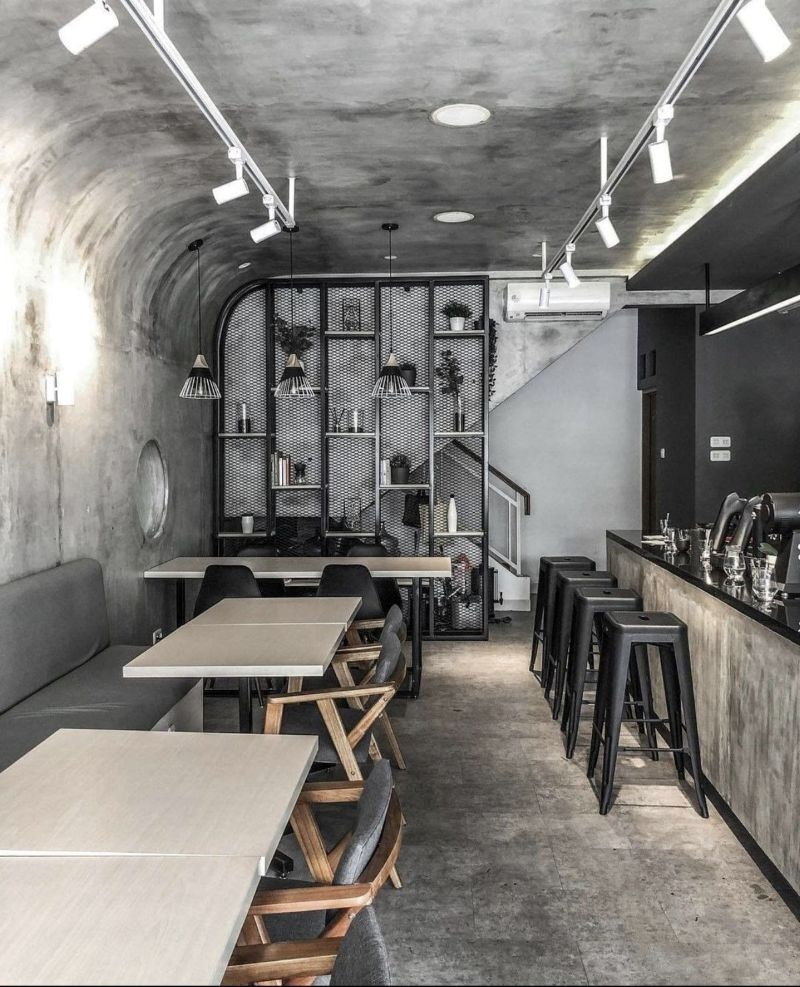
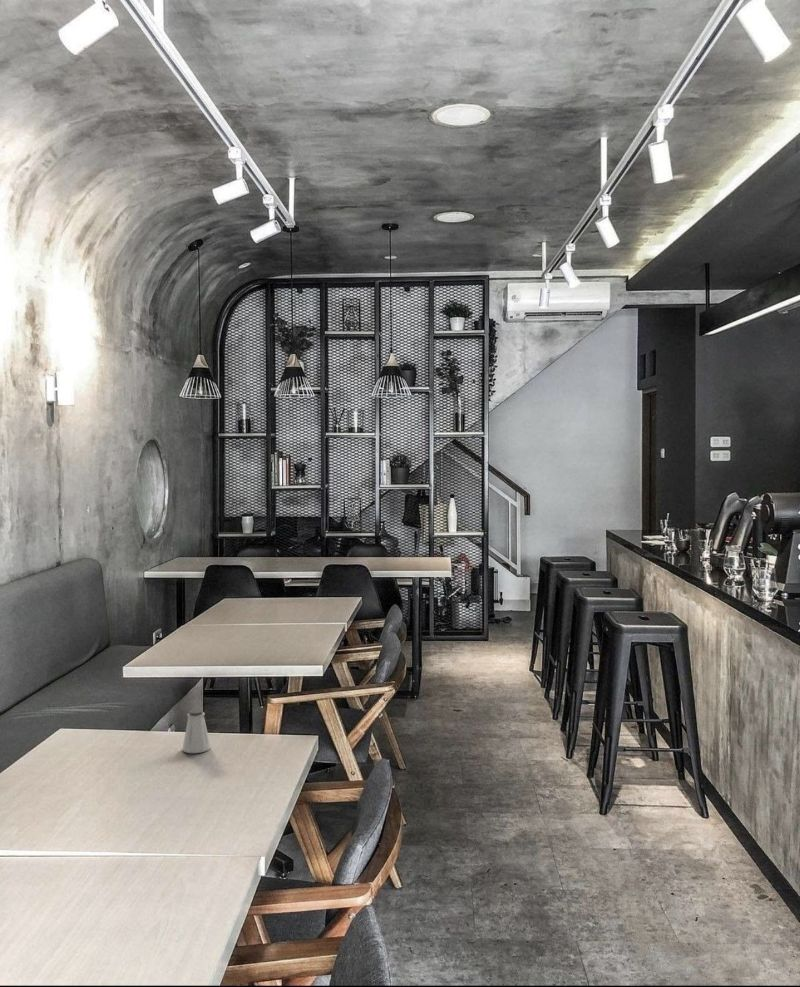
+ saltshaker (196, 729)
